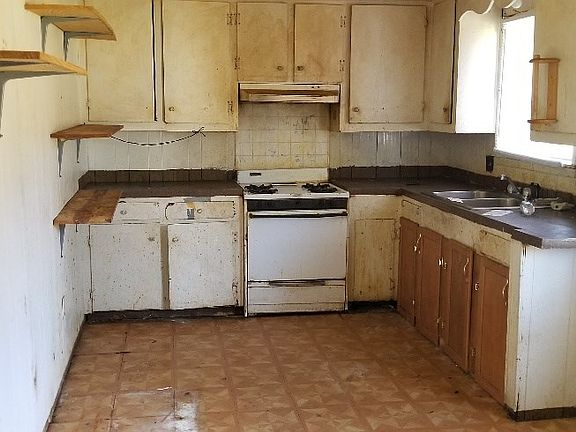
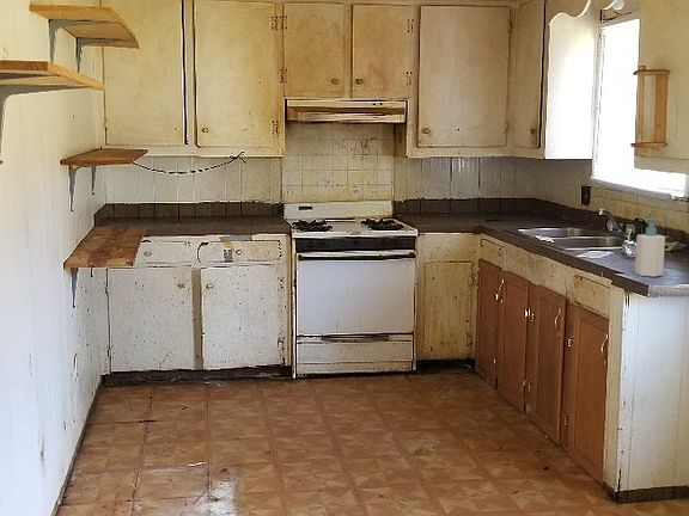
+ soap bottle (650, 246)
